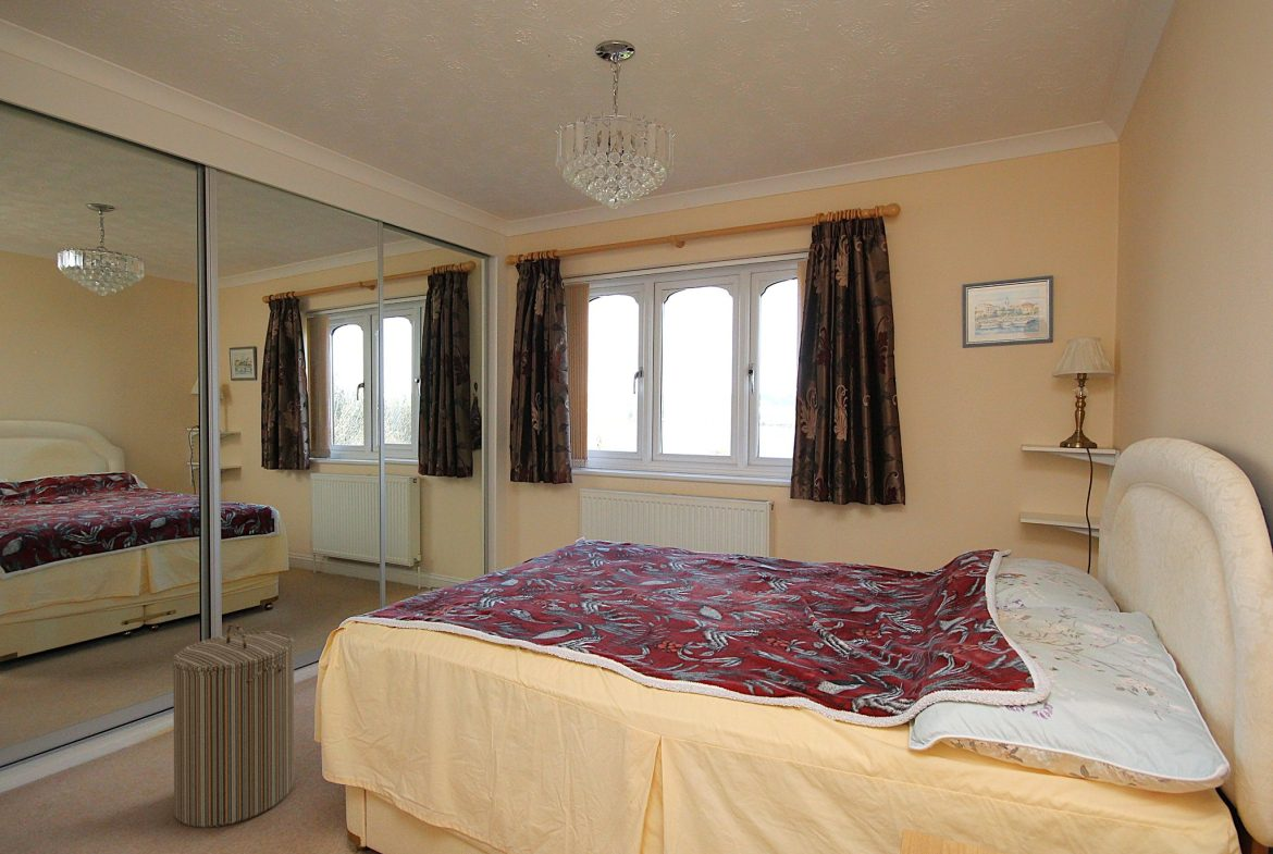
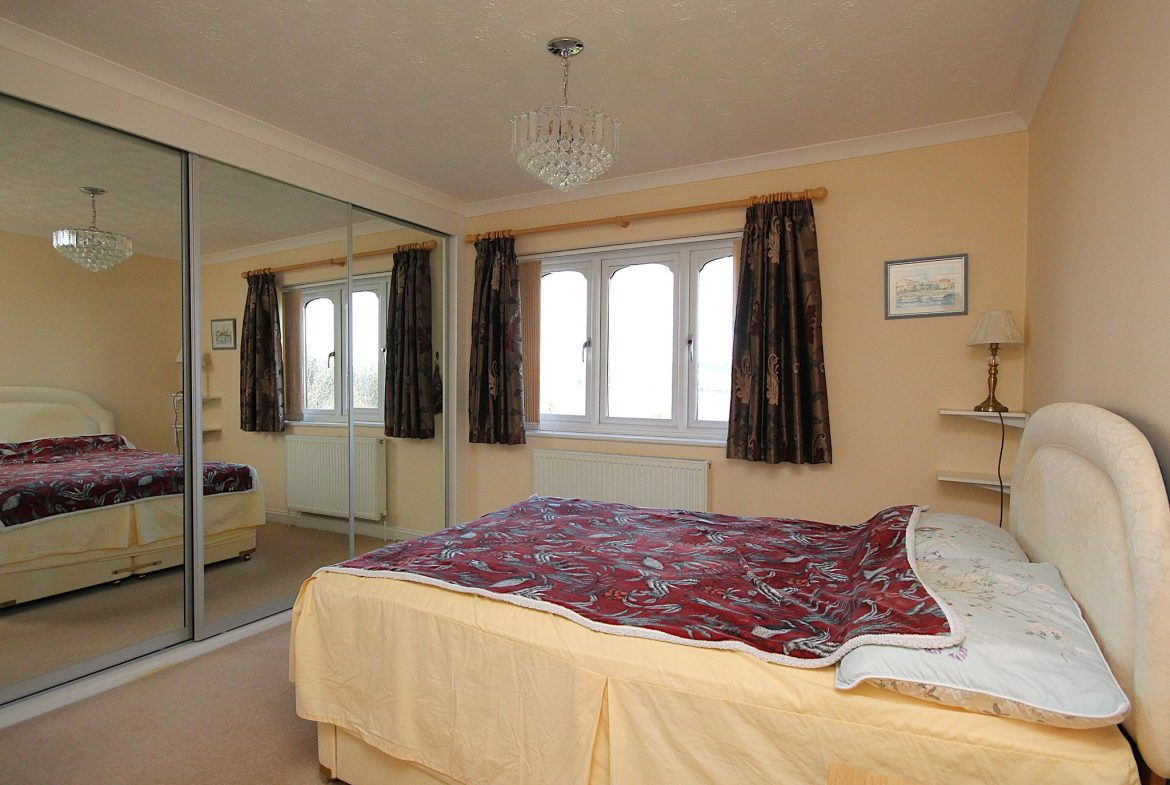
- laundry hamper (236, 709)
